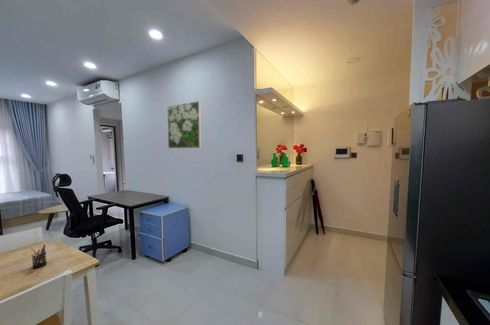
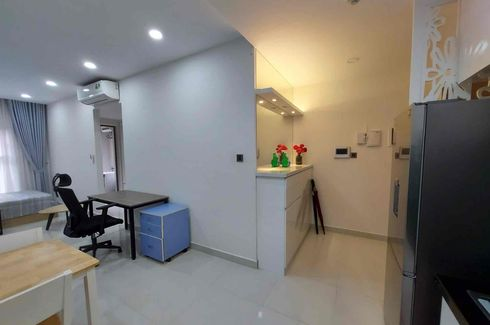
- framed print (183, 126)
- pen holder (40, 254)
